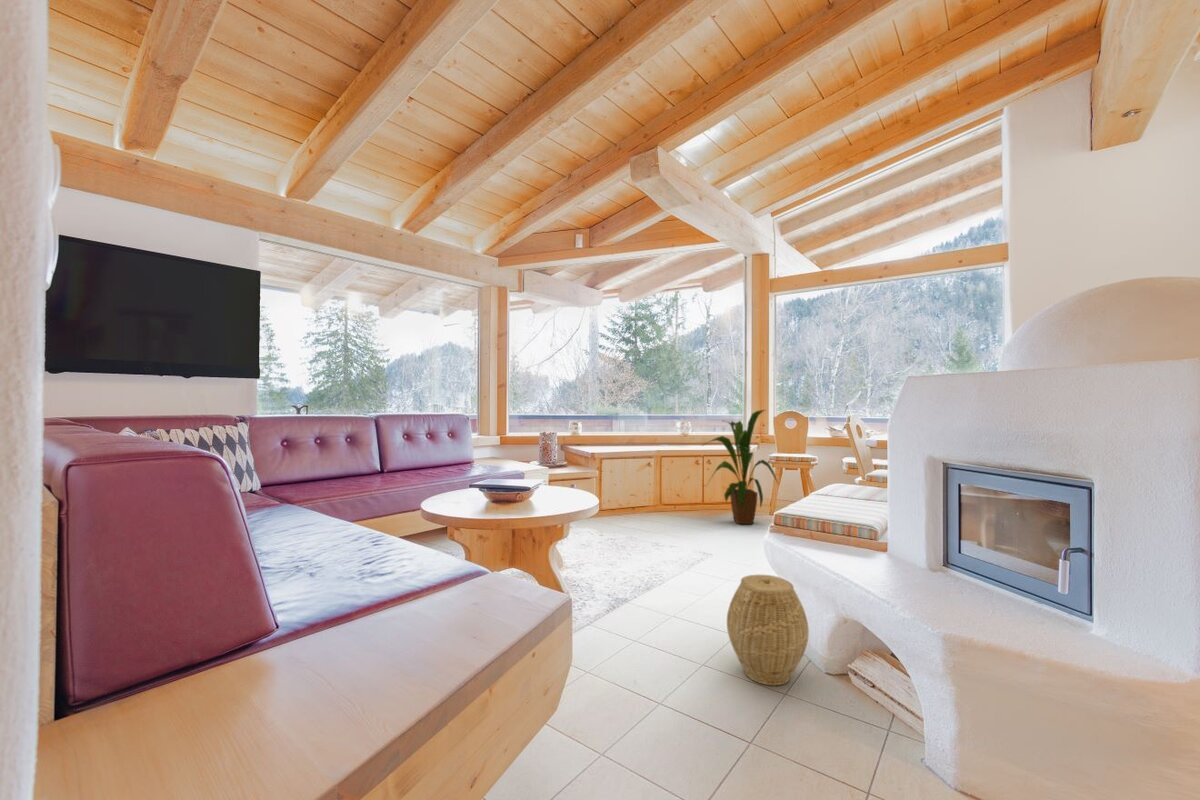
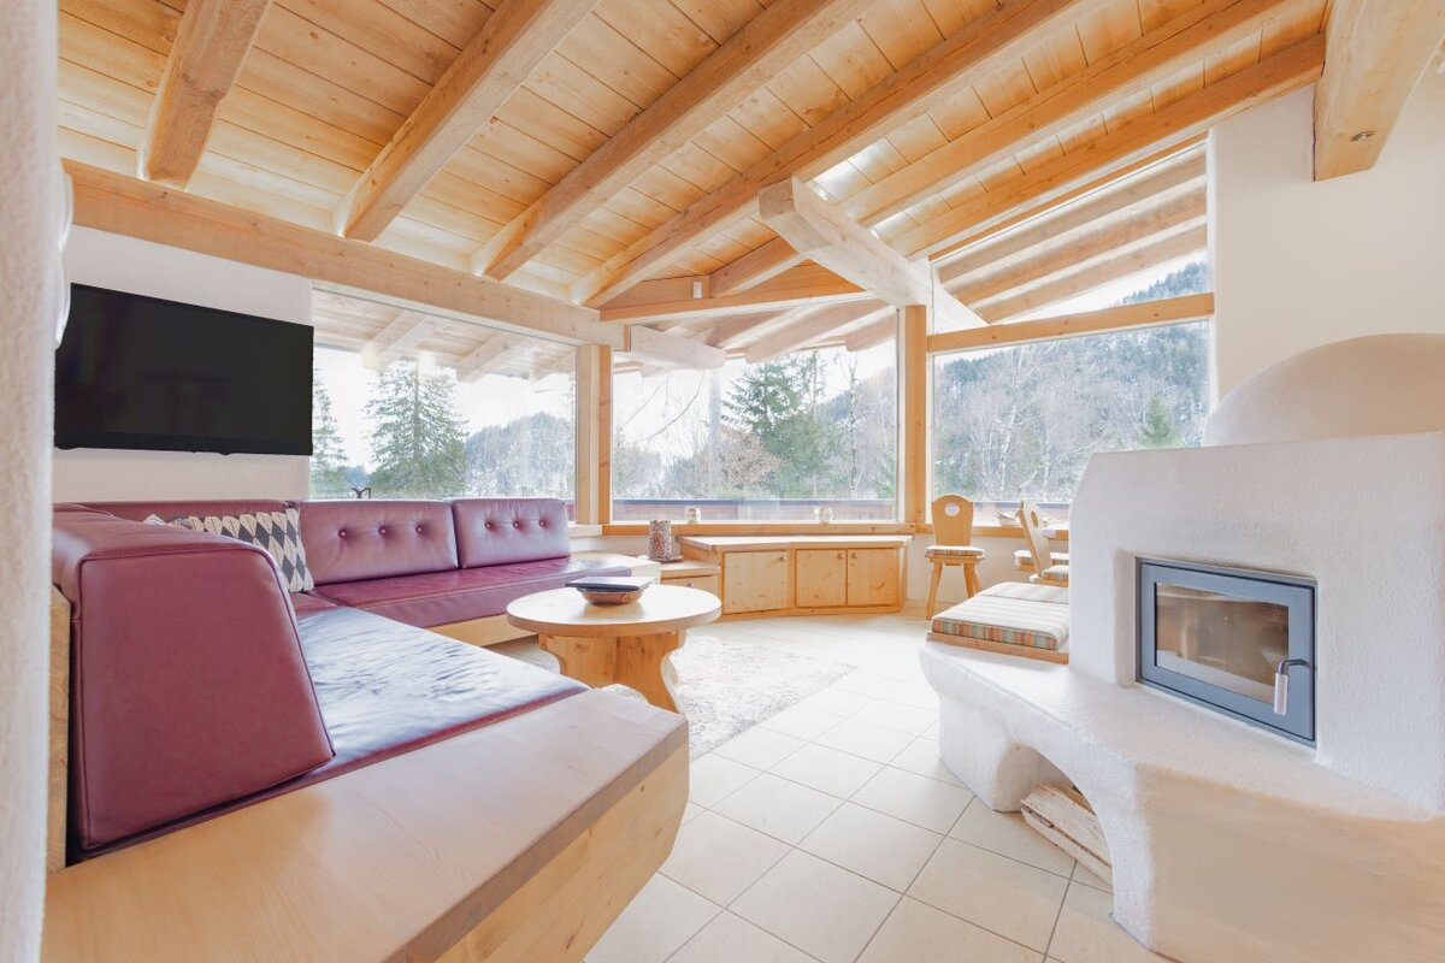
- house plant (732, 466)
- woven basket (766, 625)
